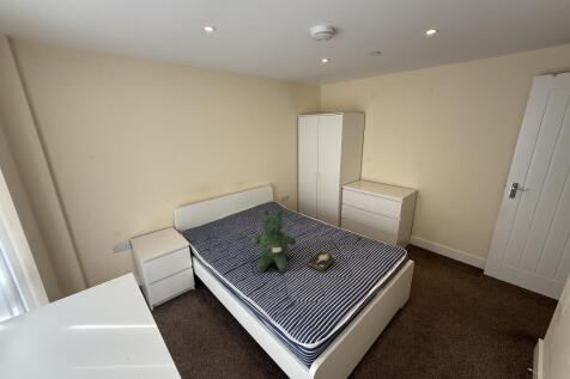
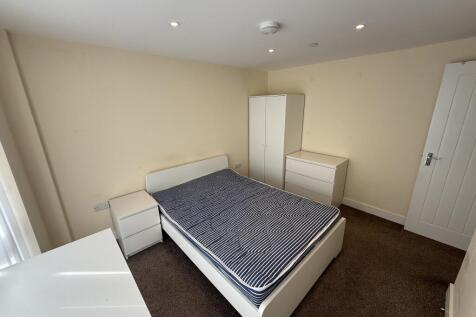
- hardback book (321, 261)
- teddy bear (272, 238)
